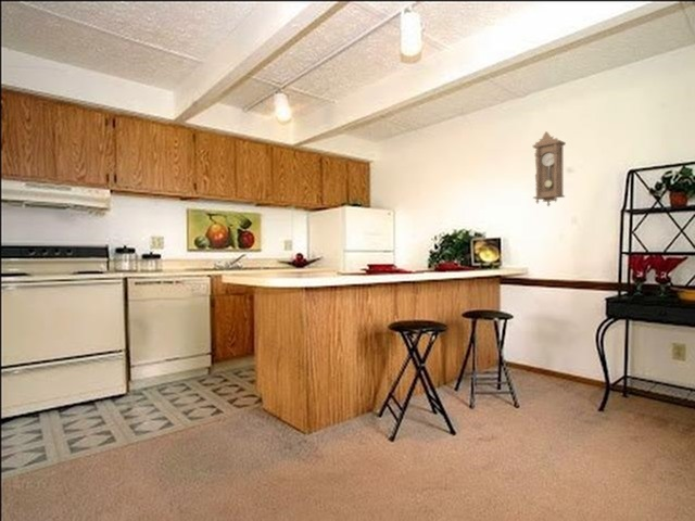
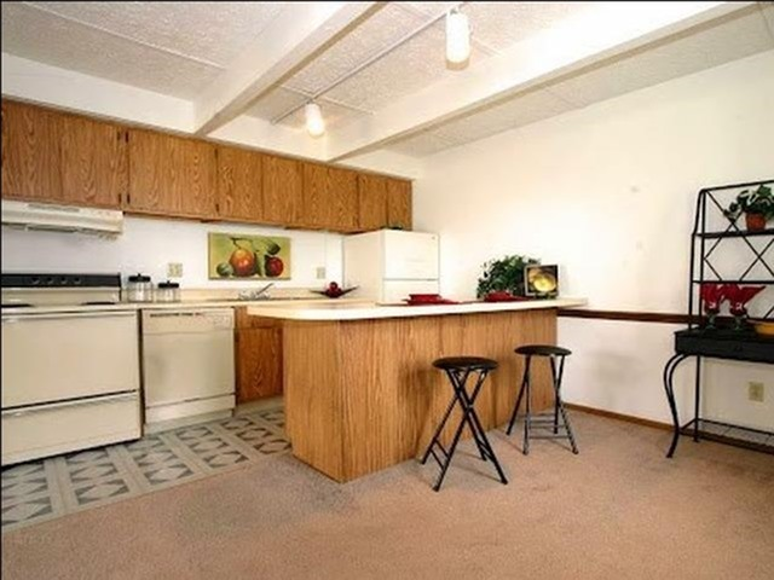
- pendulum clock (548, 169)
